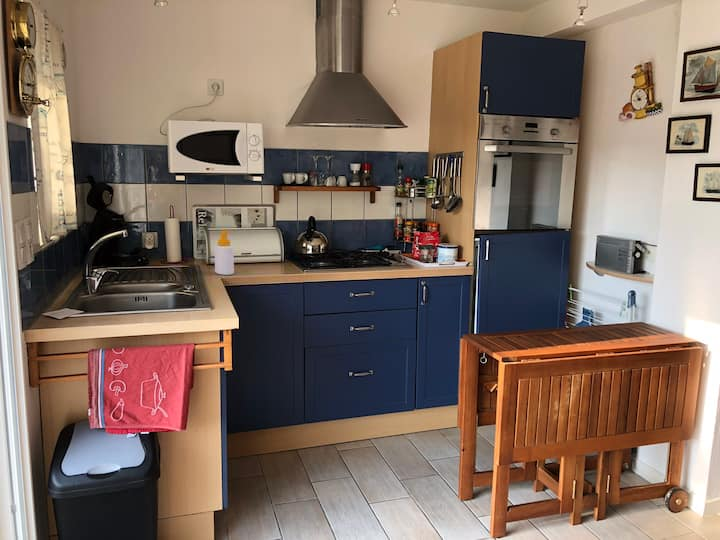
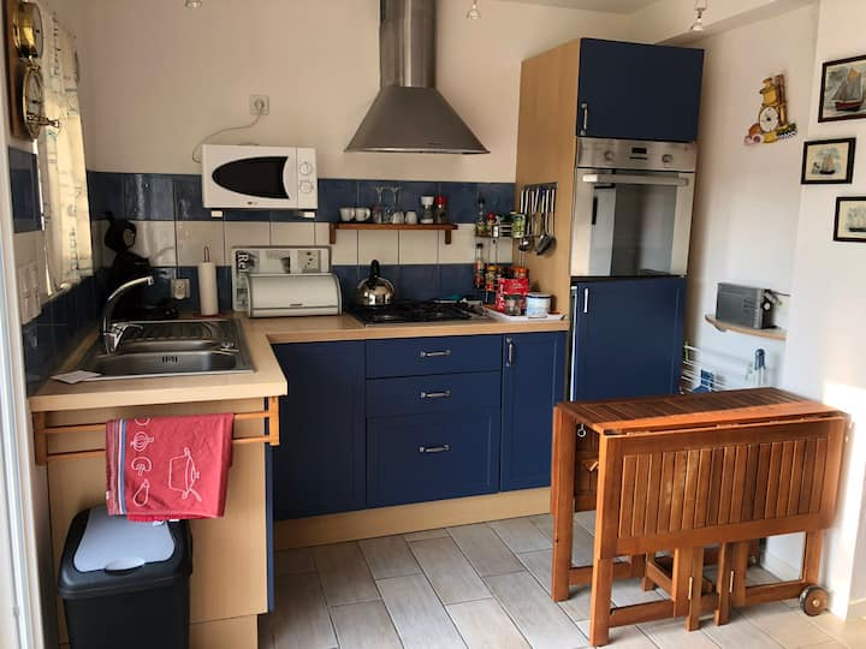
- soap bottle (224, 252)
